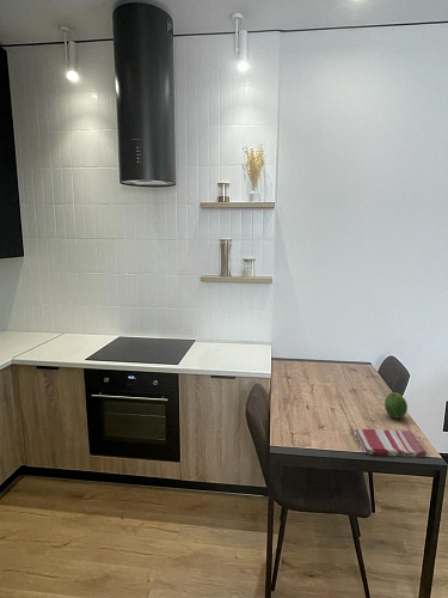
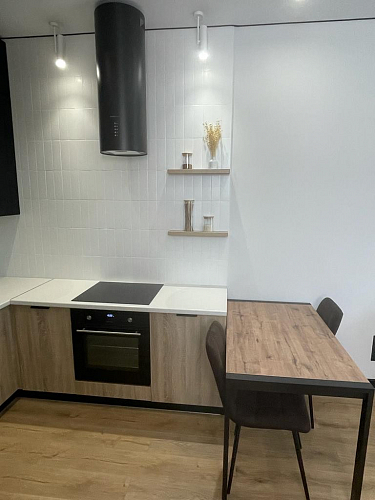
- fruit (395, 404)
- dish towel (388, 440)
